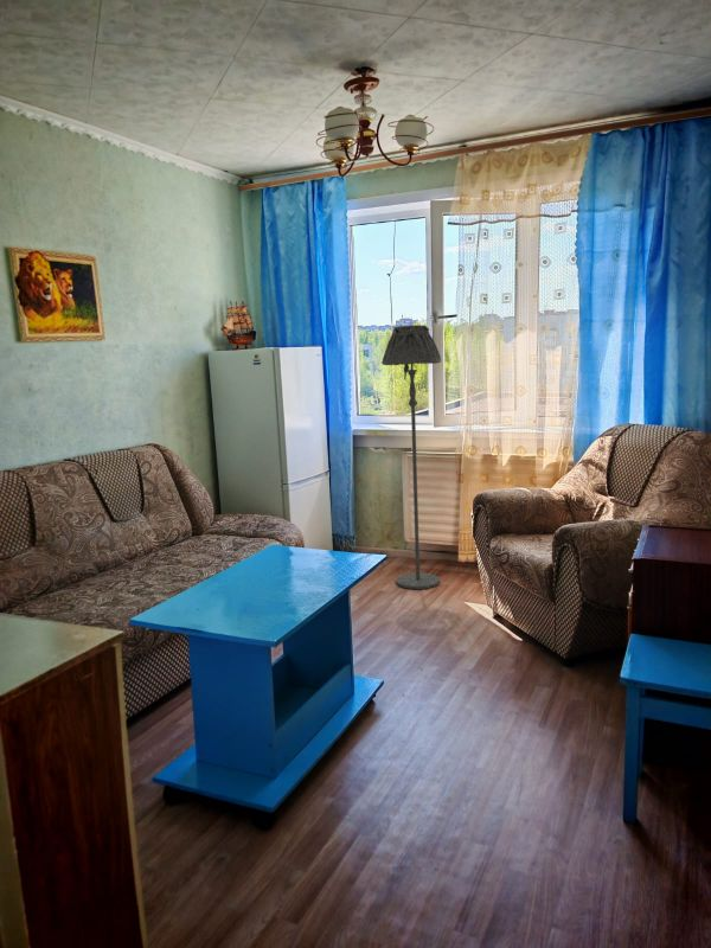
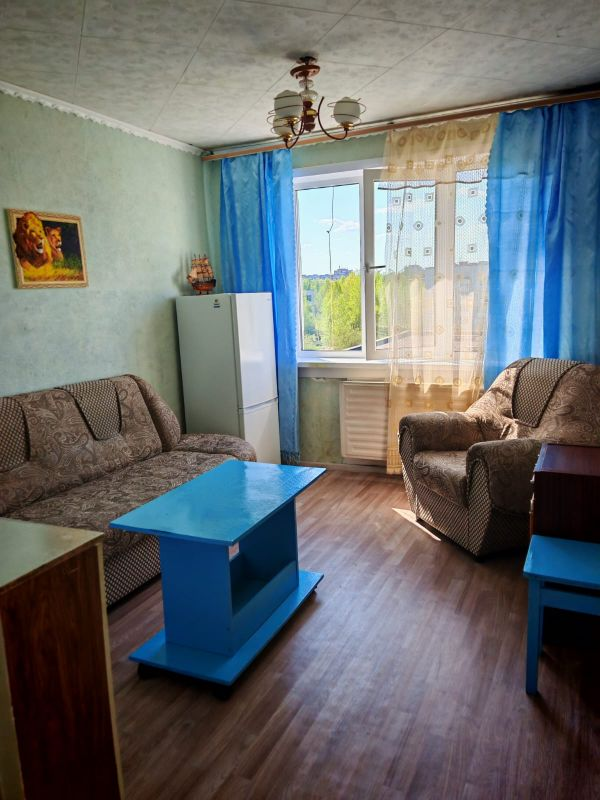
- floor lamp (414, 457)
